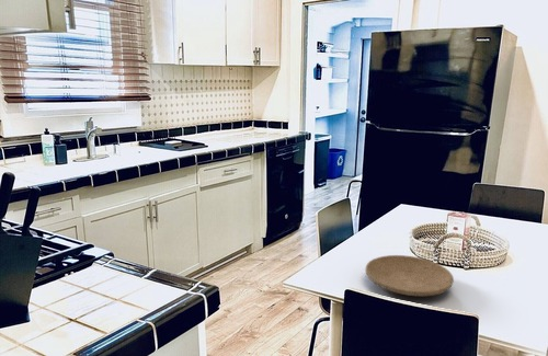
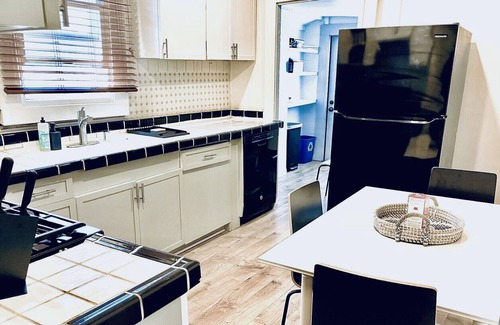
- plate (408, 277)
